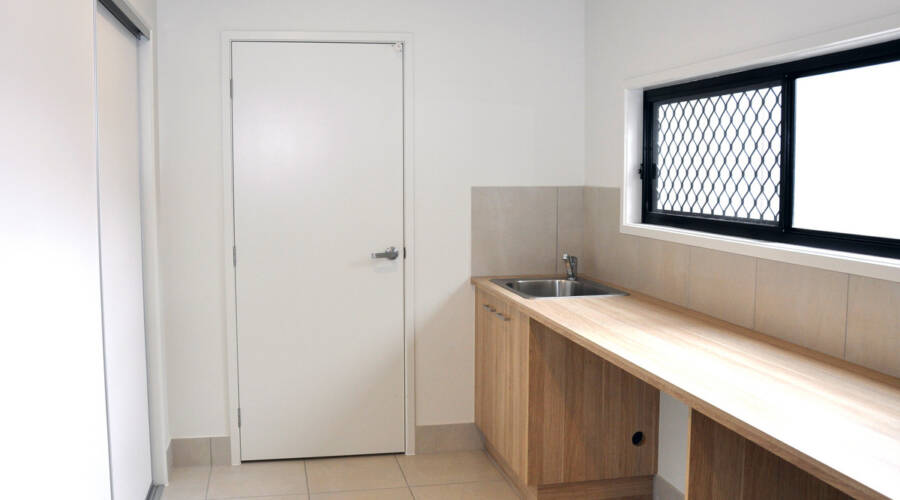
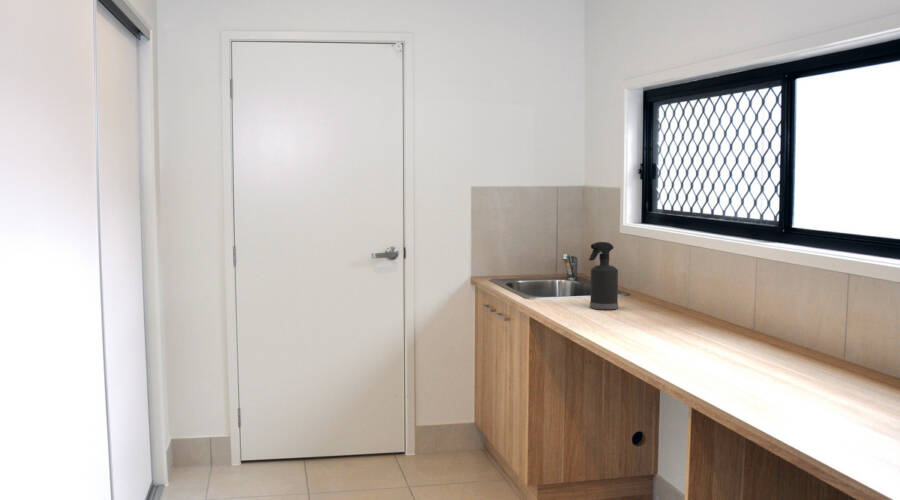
+ spray bottle (603, 274)
